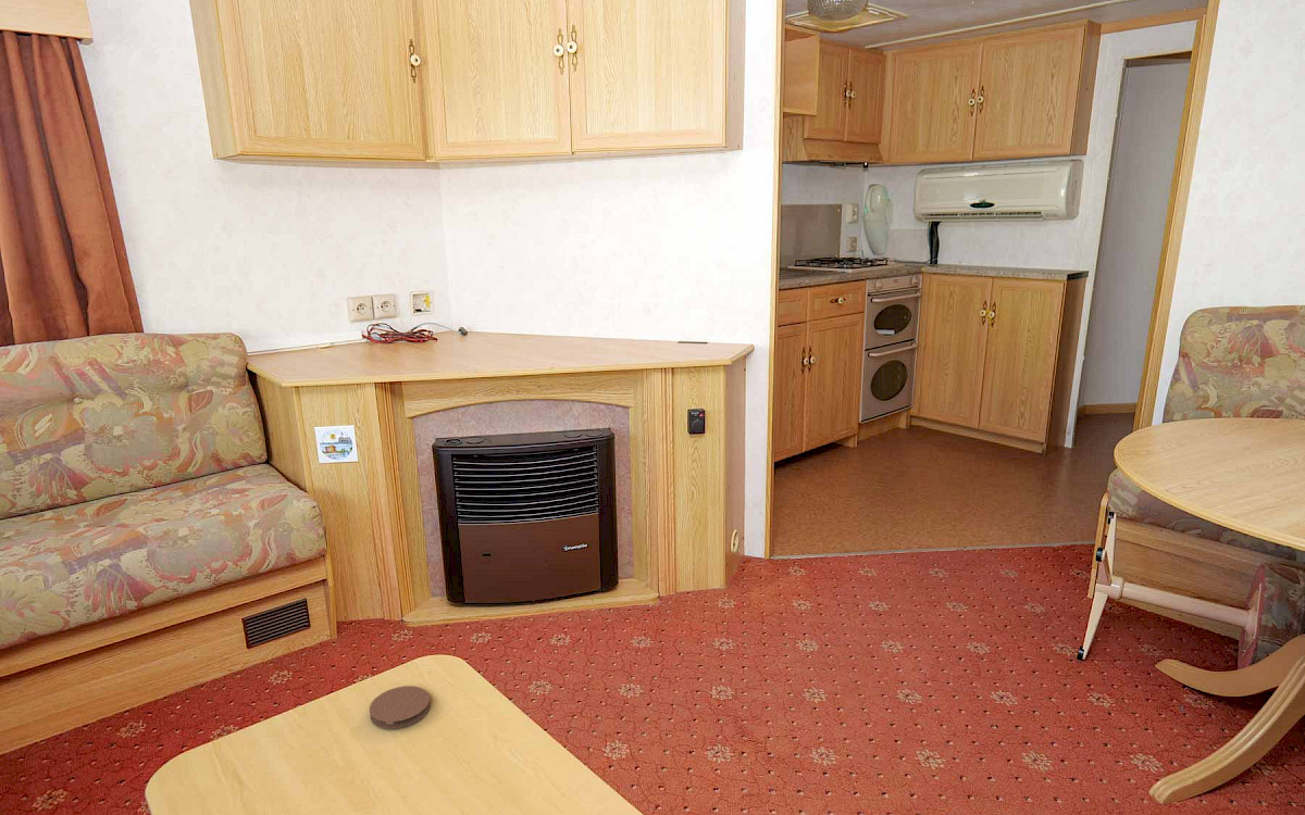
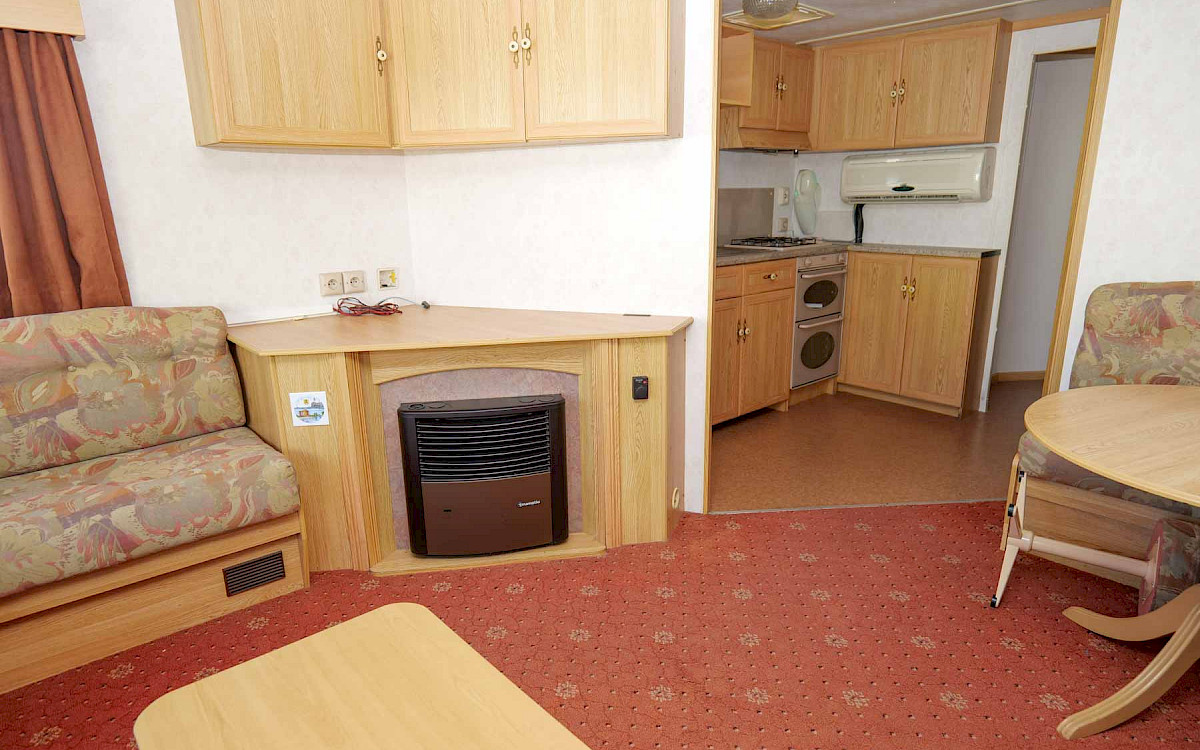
- coaster (400, 706)
